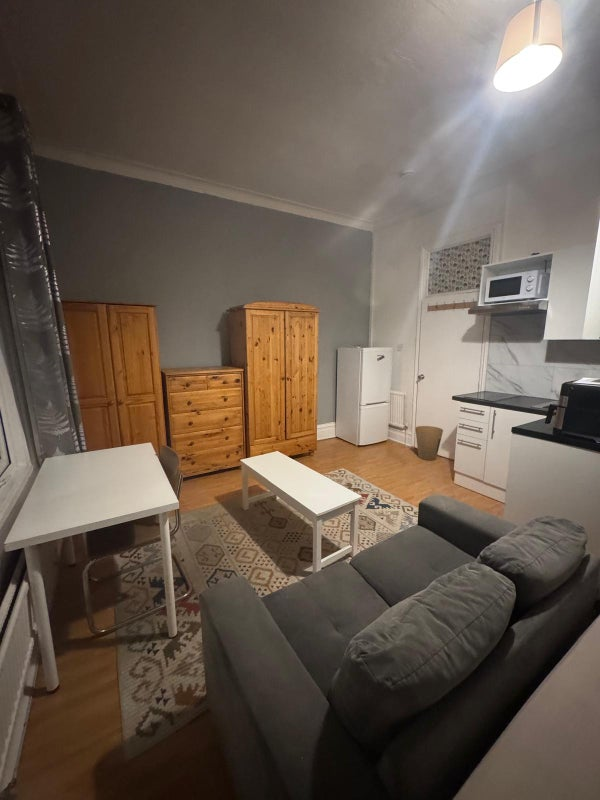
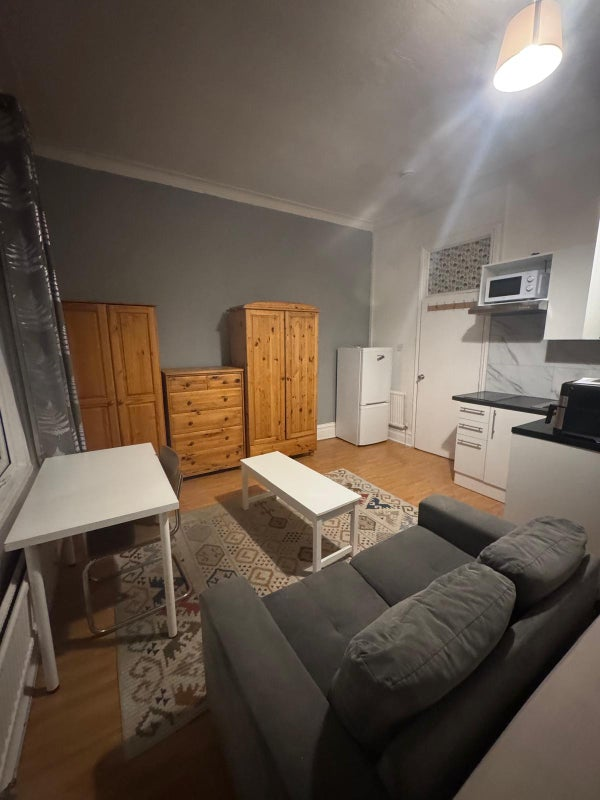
- trash can (428, 443)
